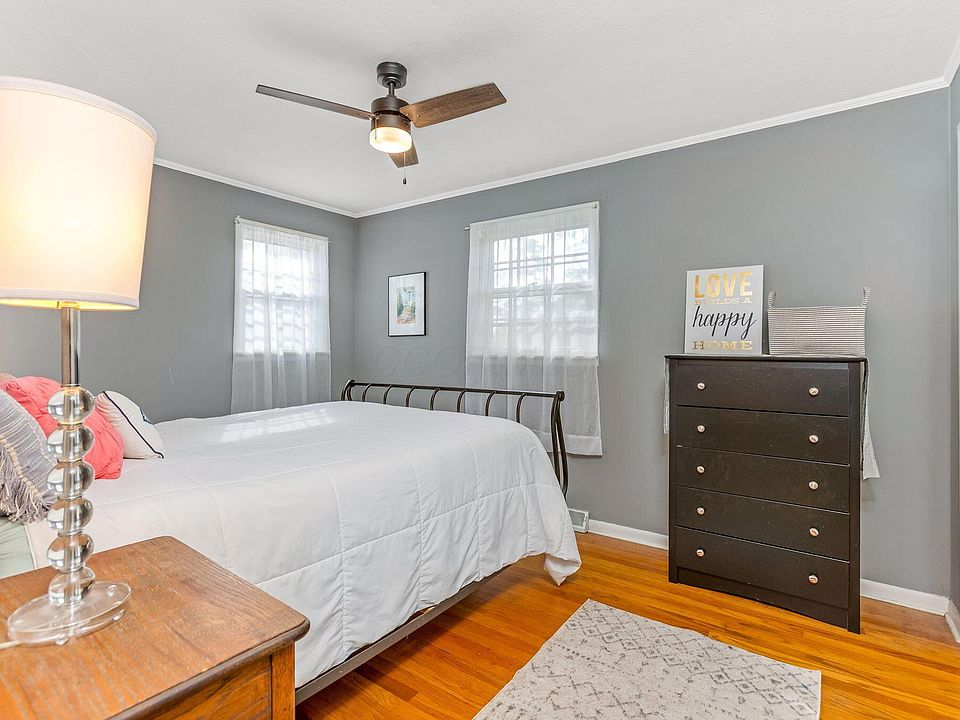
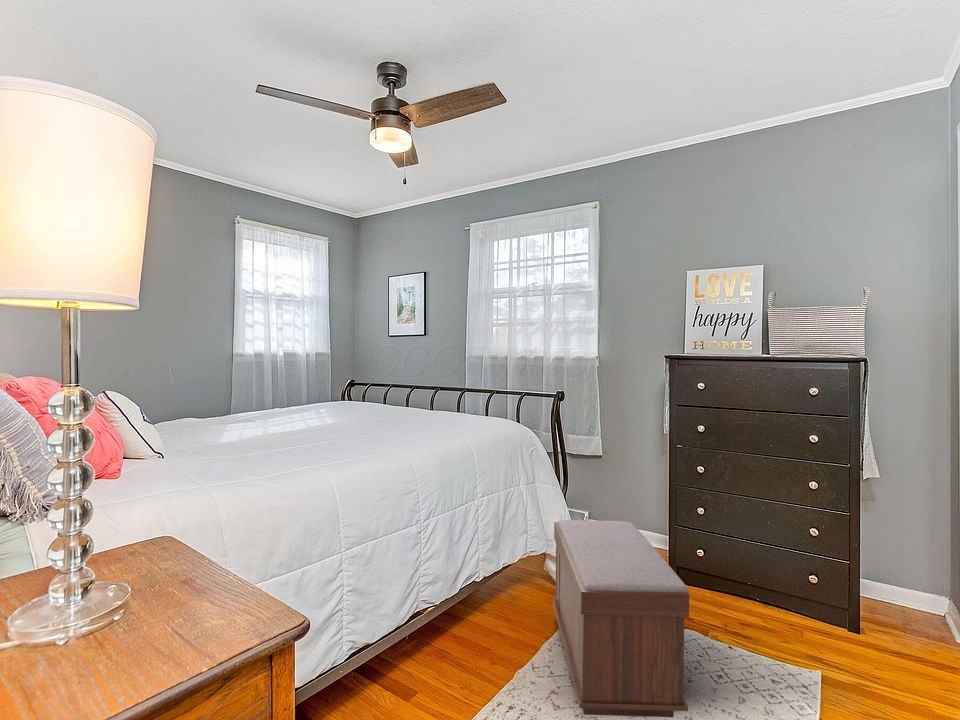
+ bench (610, 602)
